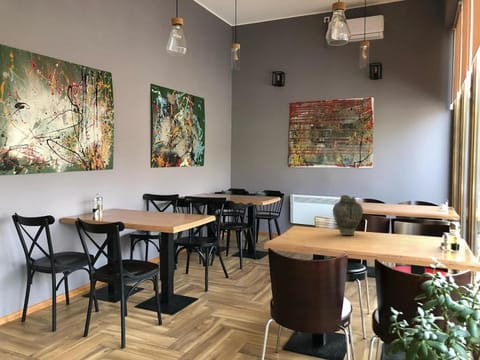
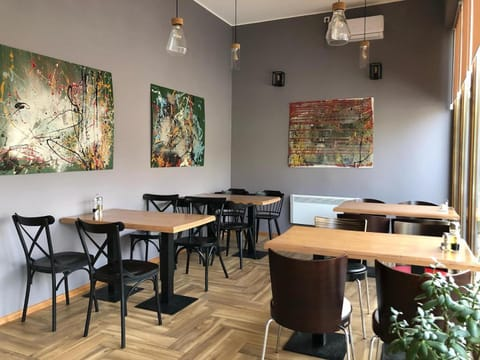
- vase (347, 215)
